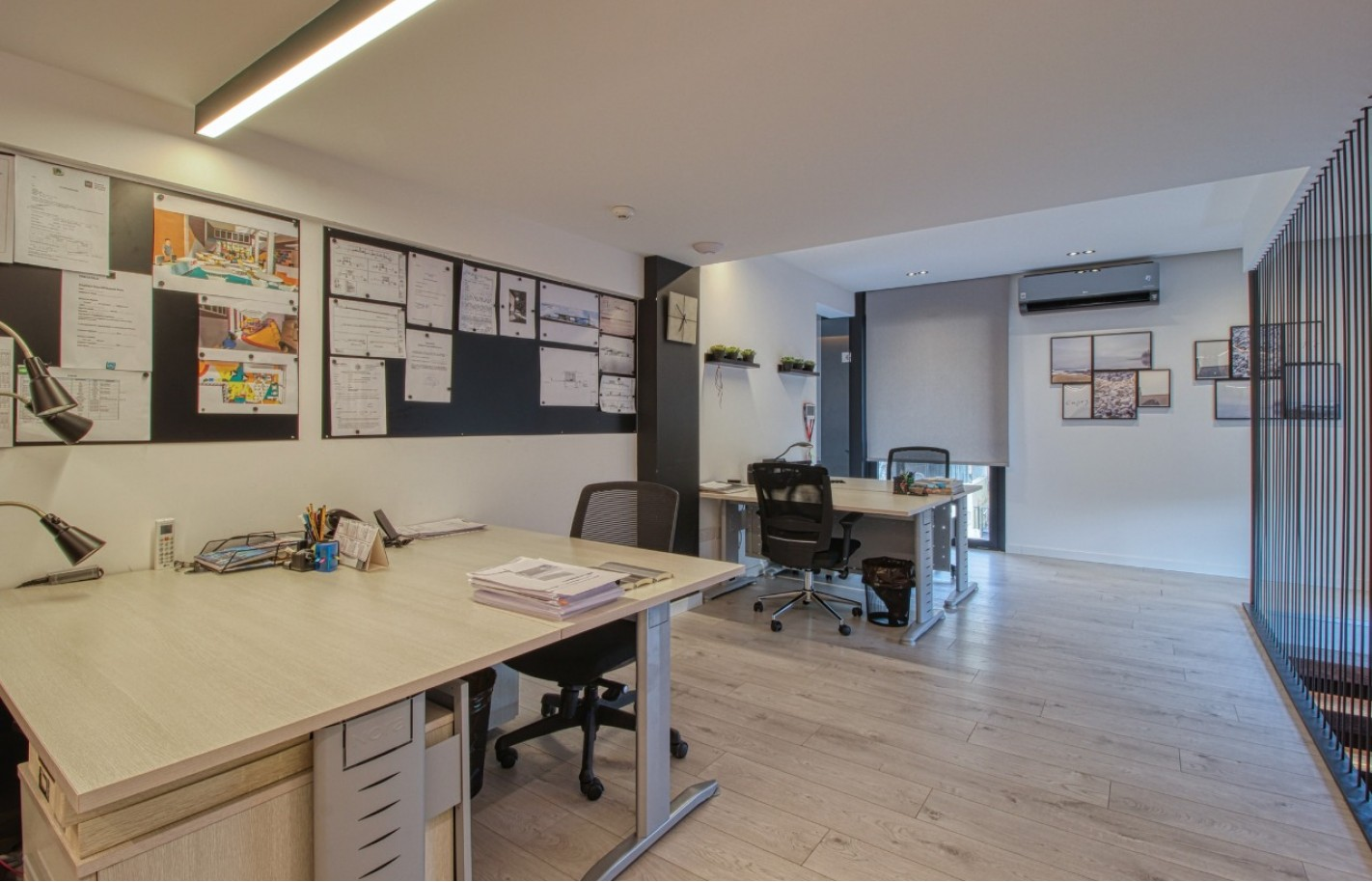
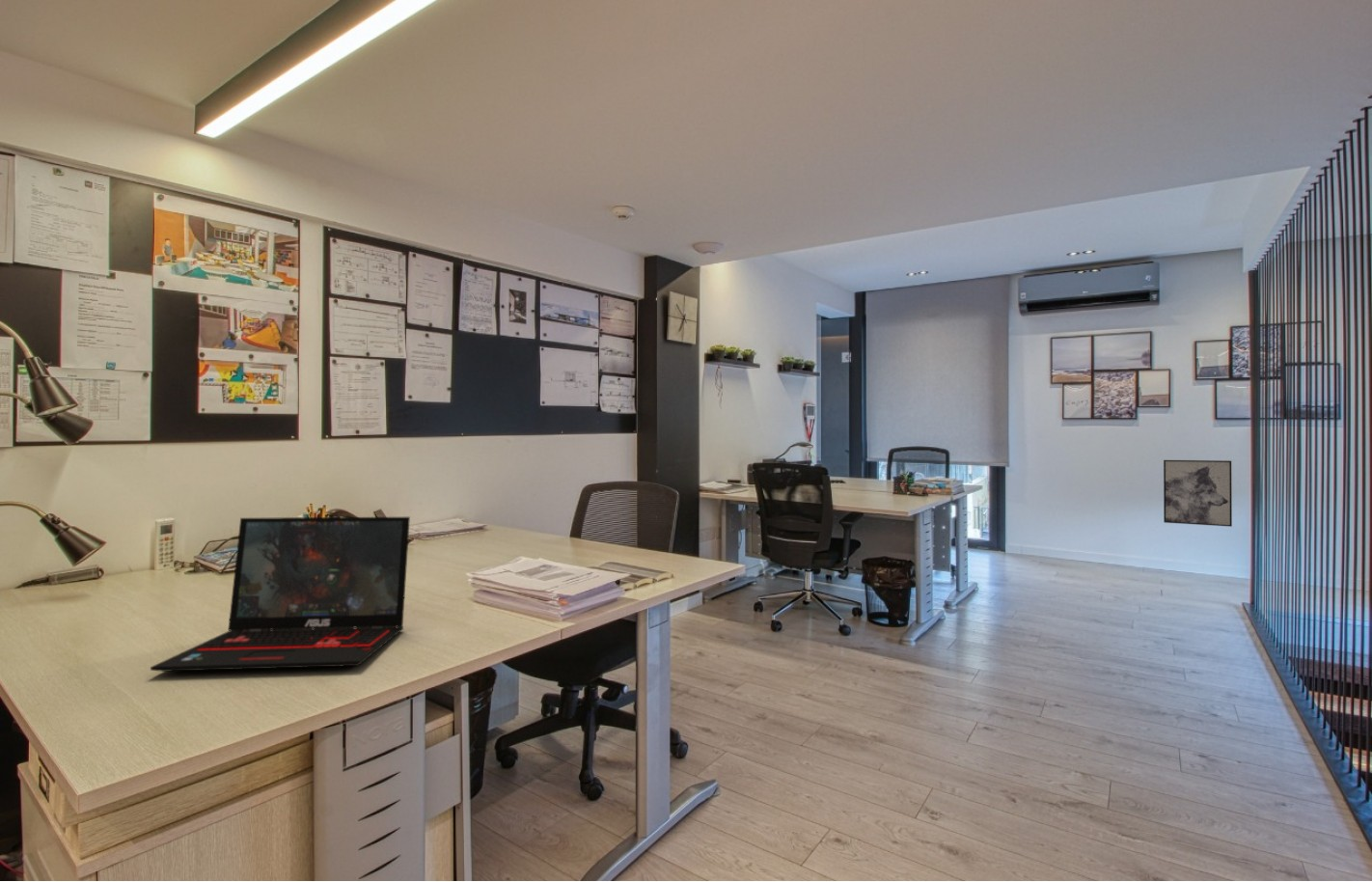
+ wall art (1196, 492)
+ laptop (295, 586)
